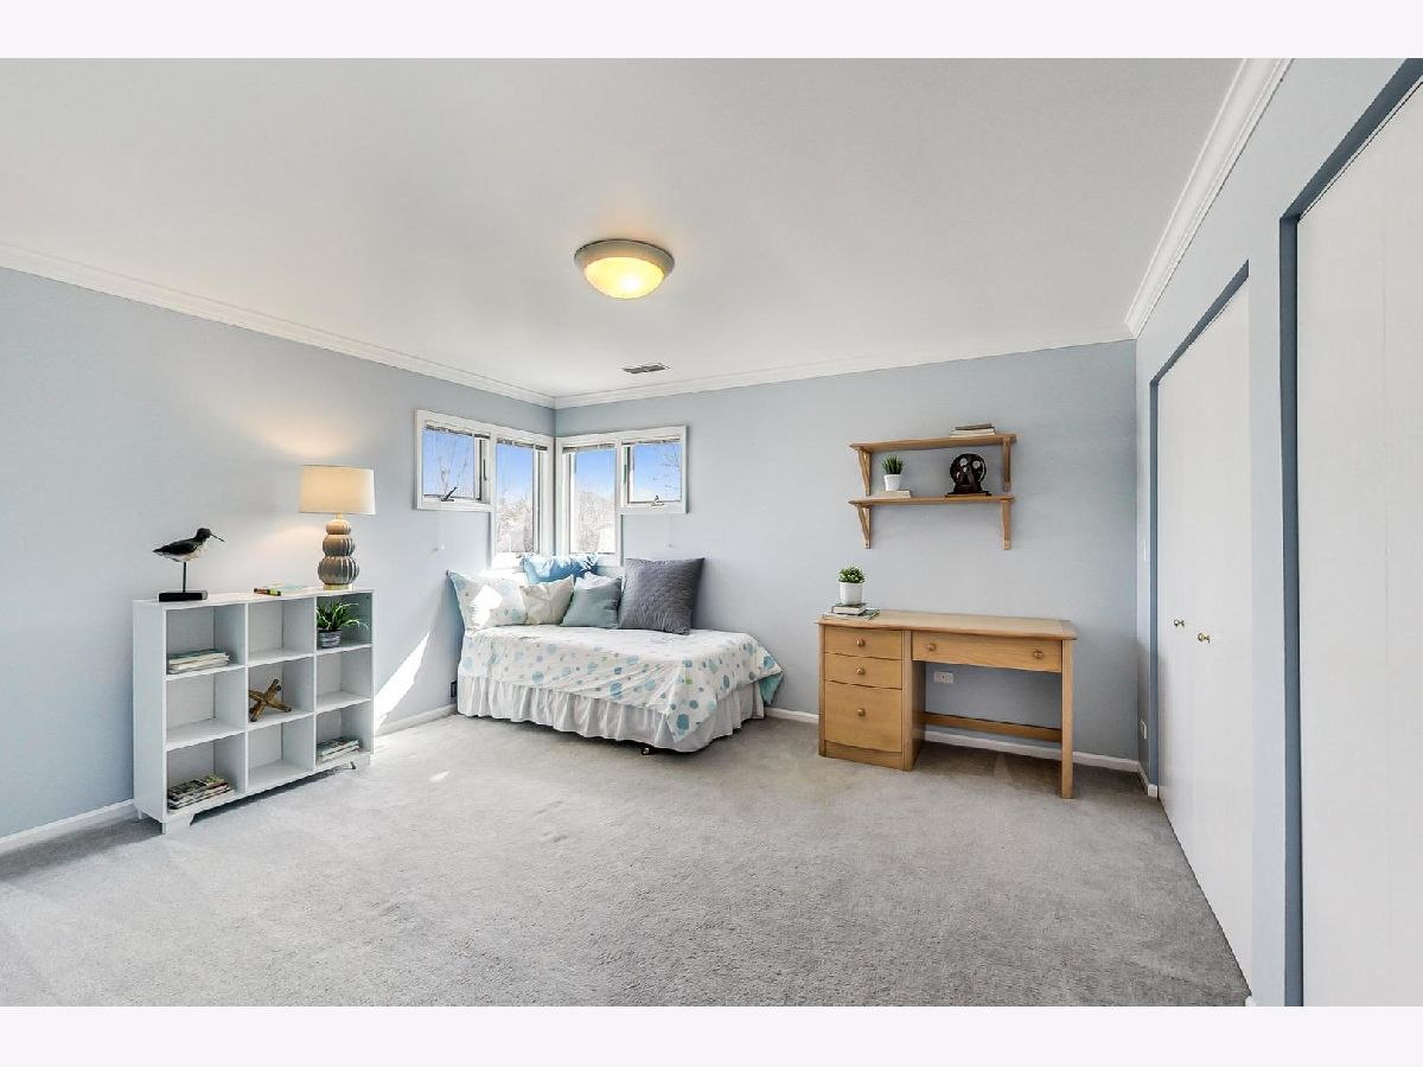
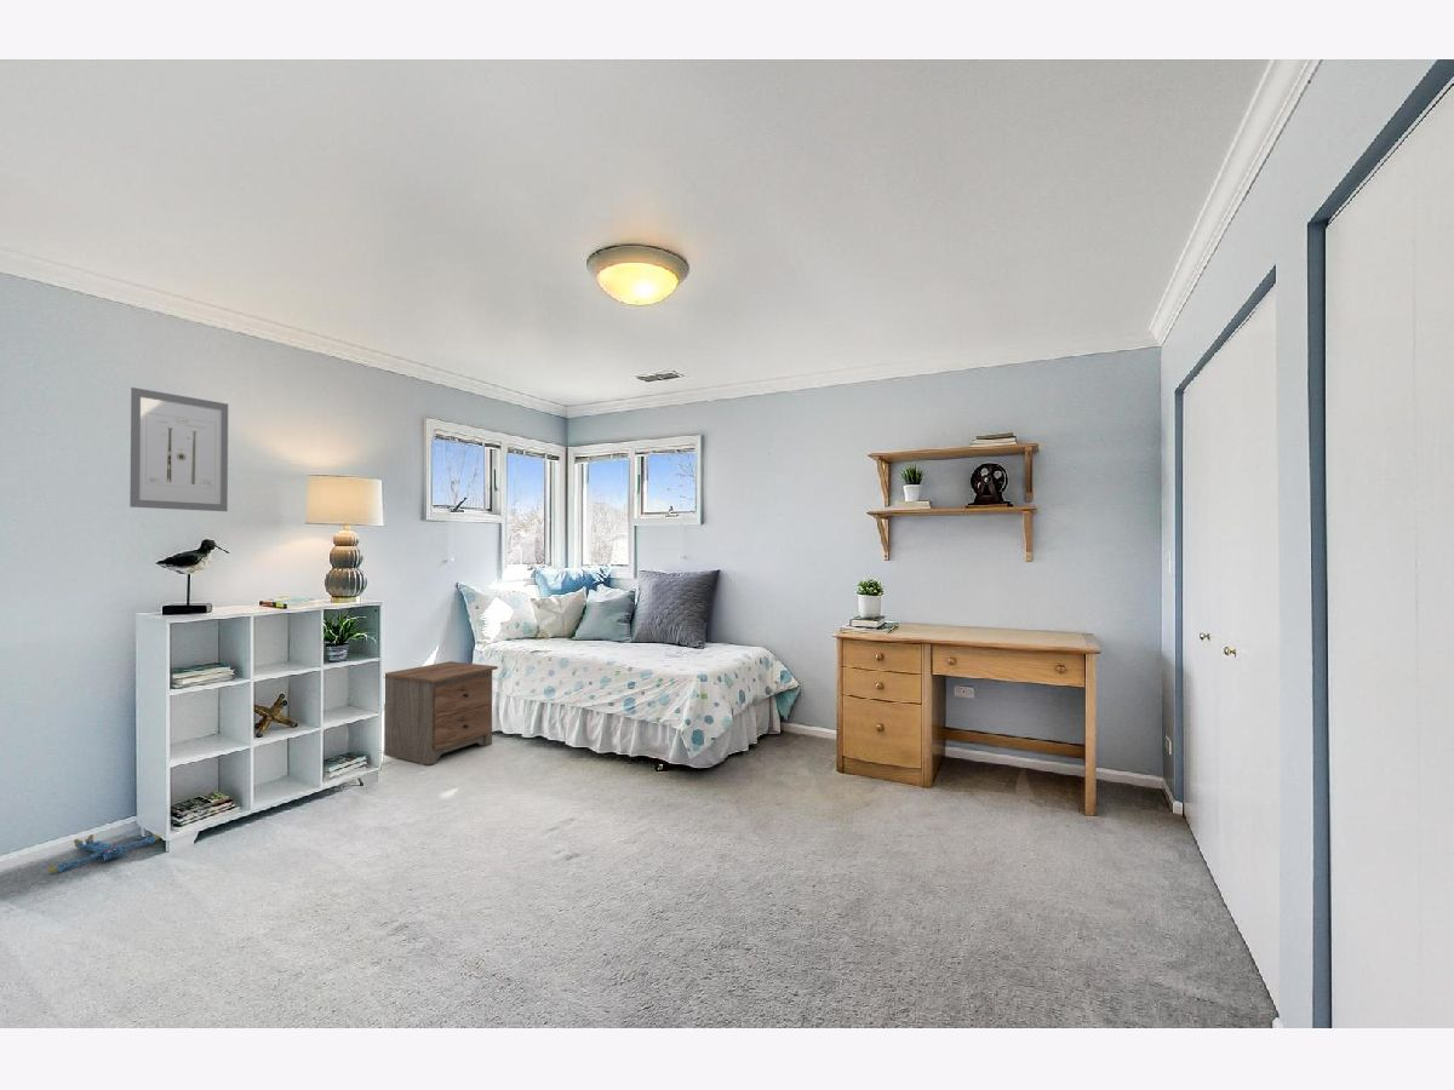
+ plush toy (99, 847)
+ wall art (182, 452)
+ nightstand (441, 710)
